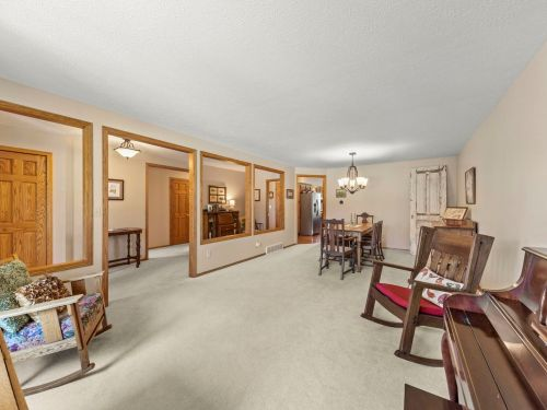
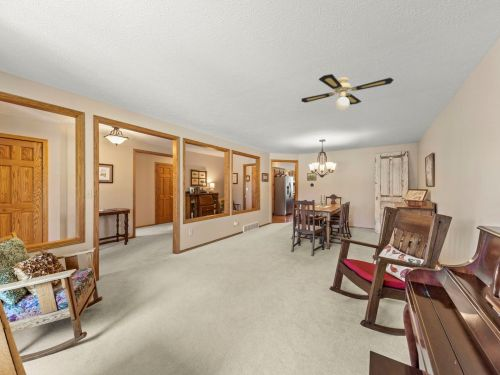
+ ceiling fan (342, 95)
